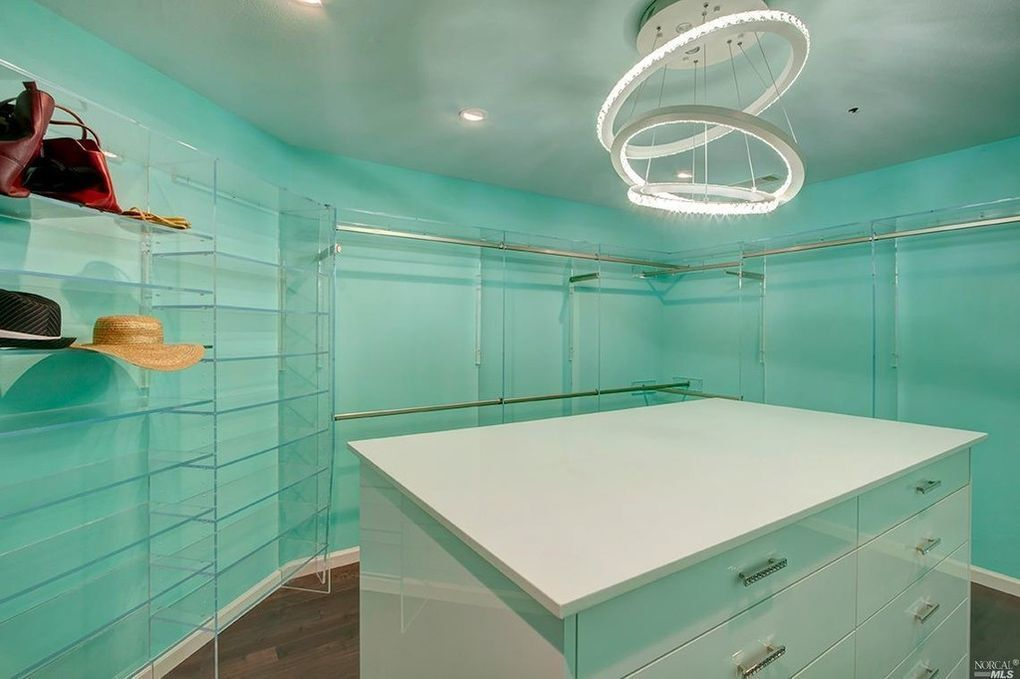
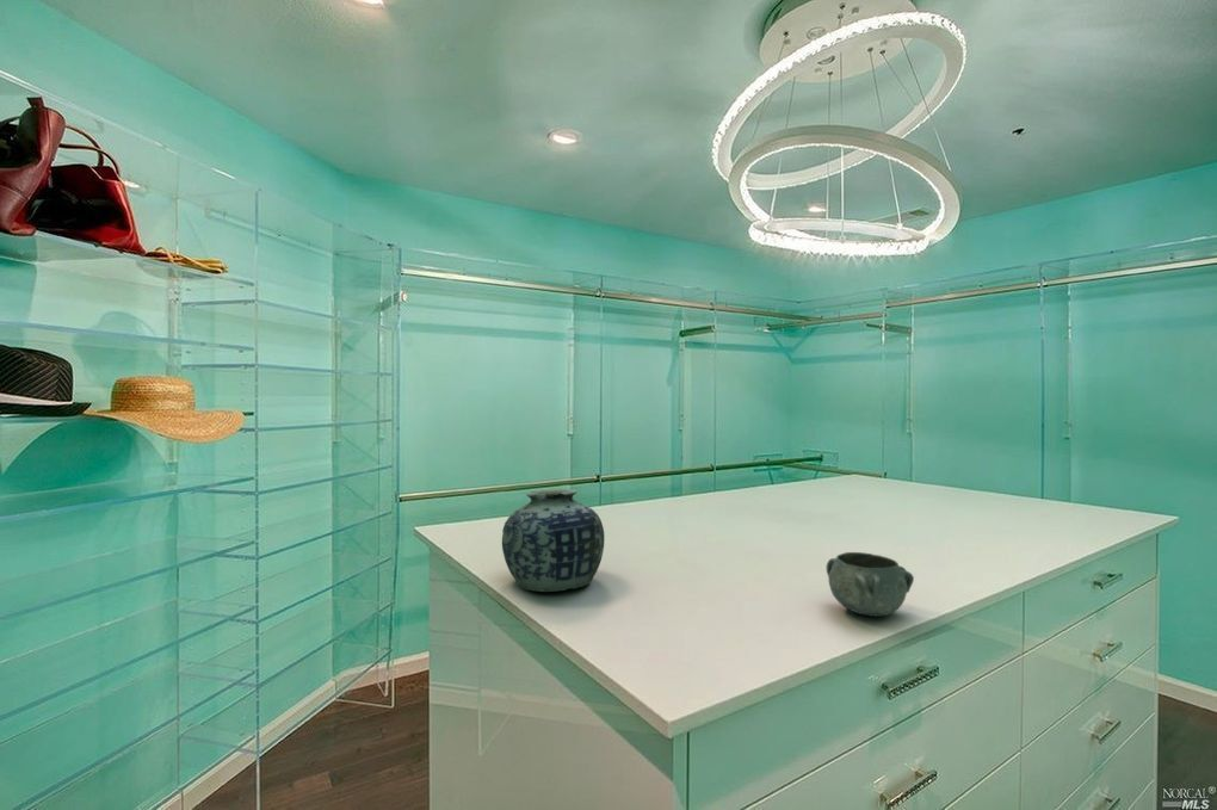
+ vase (552, 536)
+ decorative bowl (871, 587)
